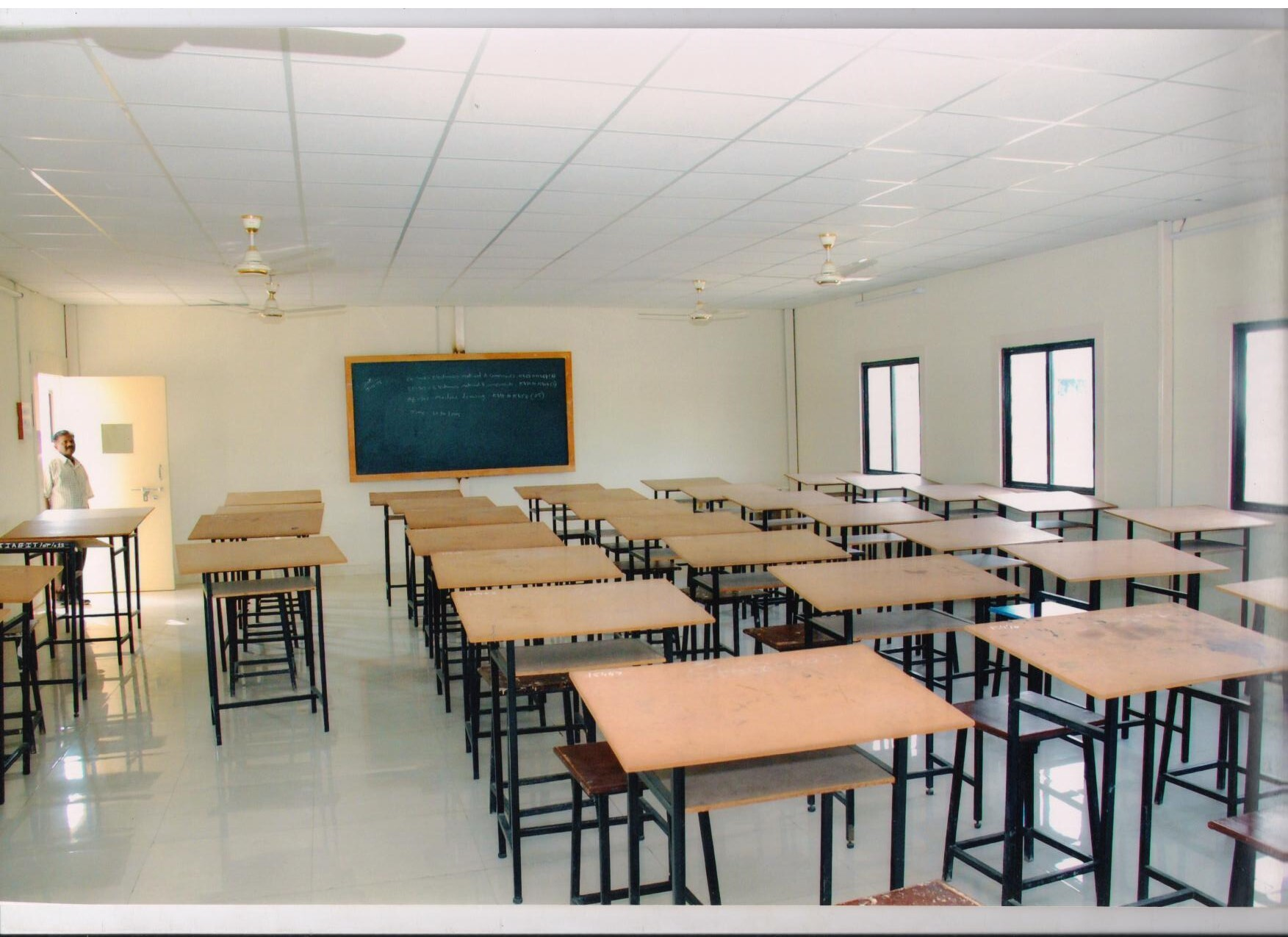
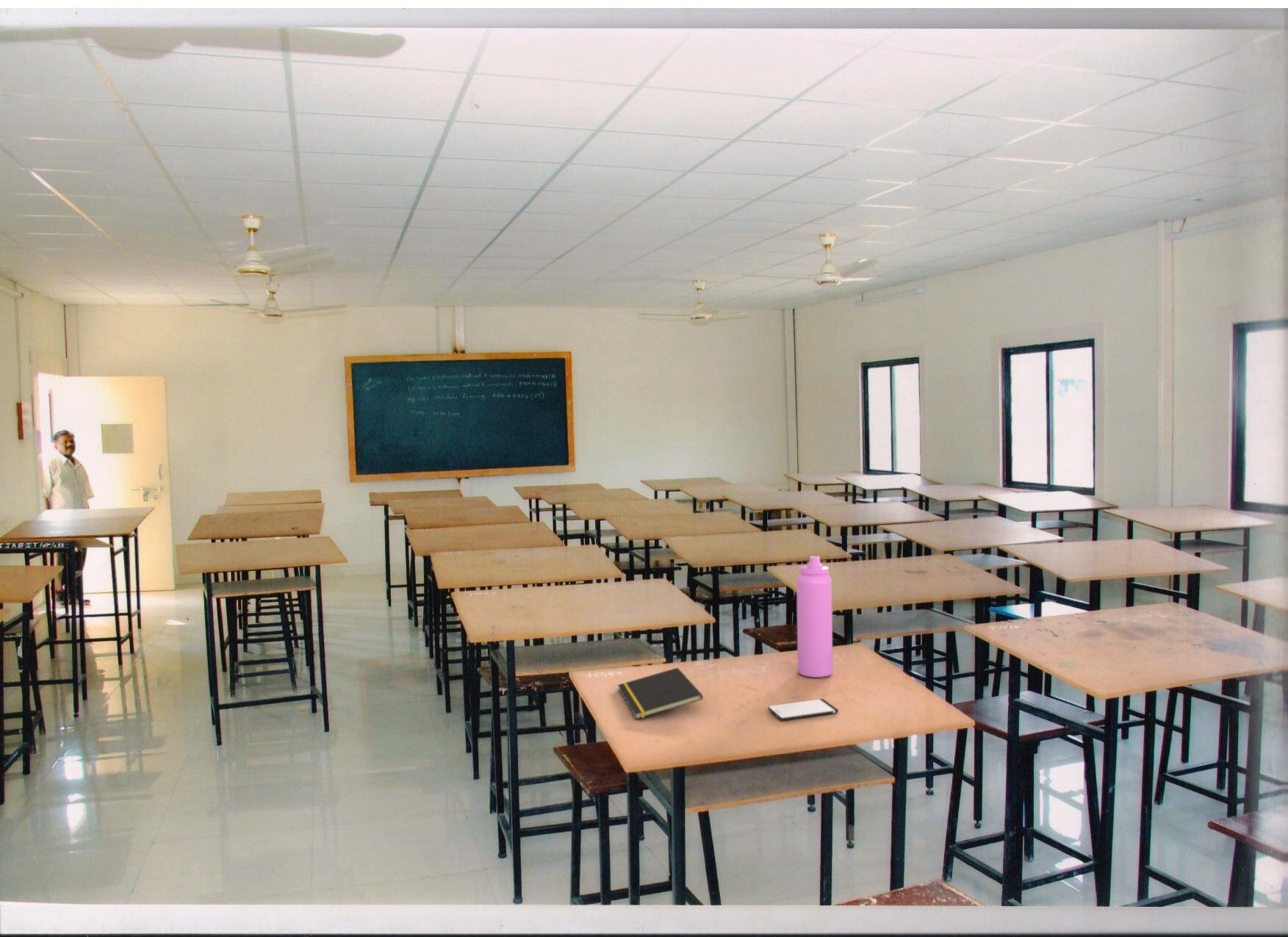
+ water bottle (814, 614)
+ smartphone (802, 709)
+ notepad (658, 692)
